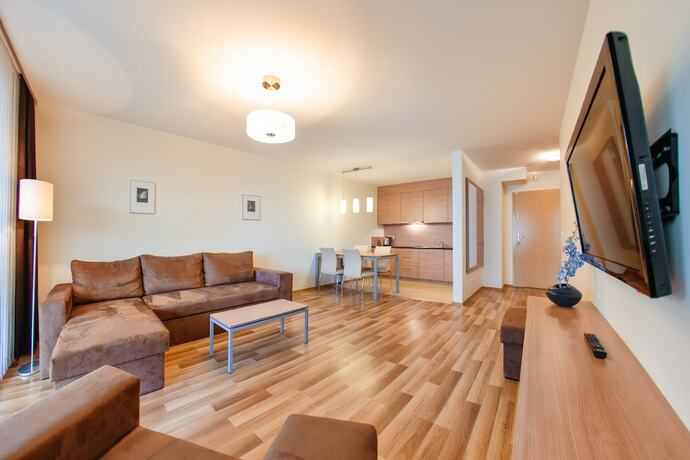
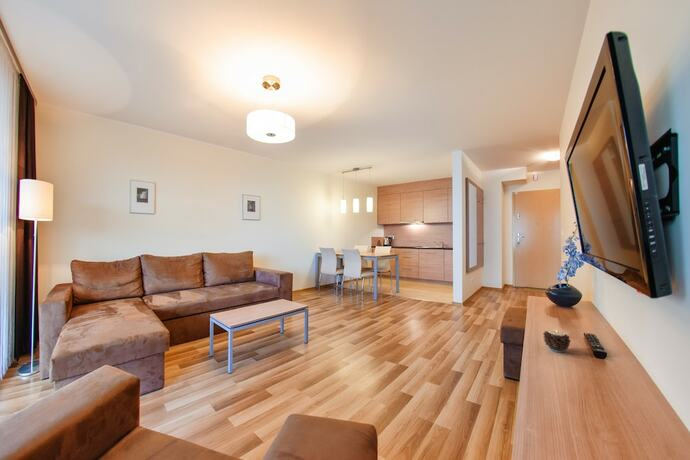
+ candle (556, 339)
